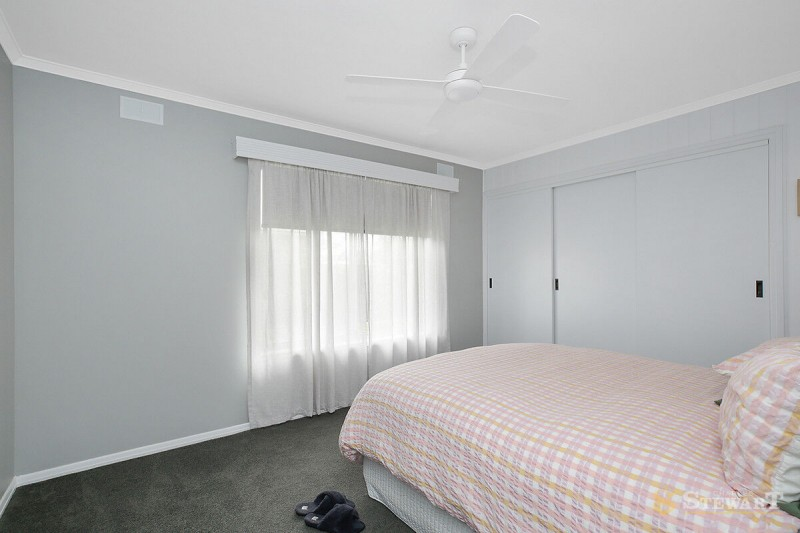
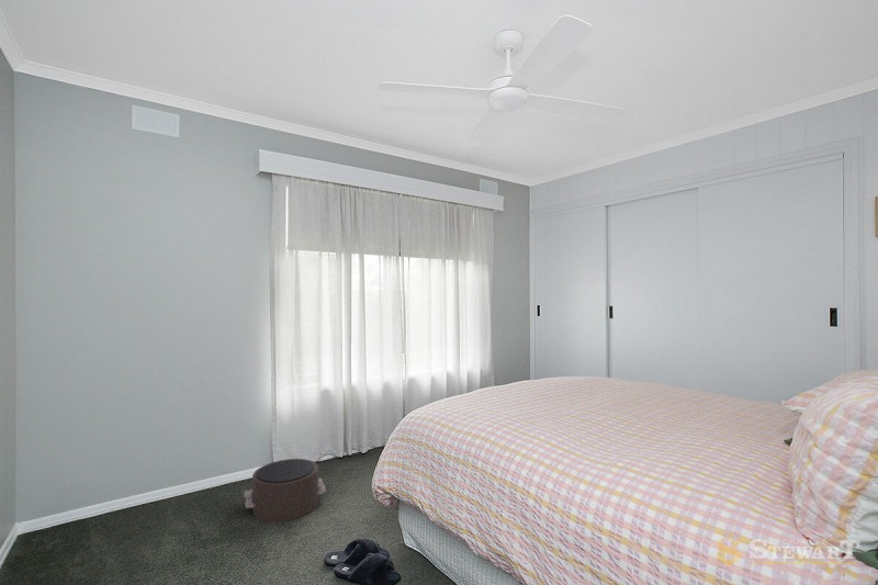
+ pouf (286, 485)
